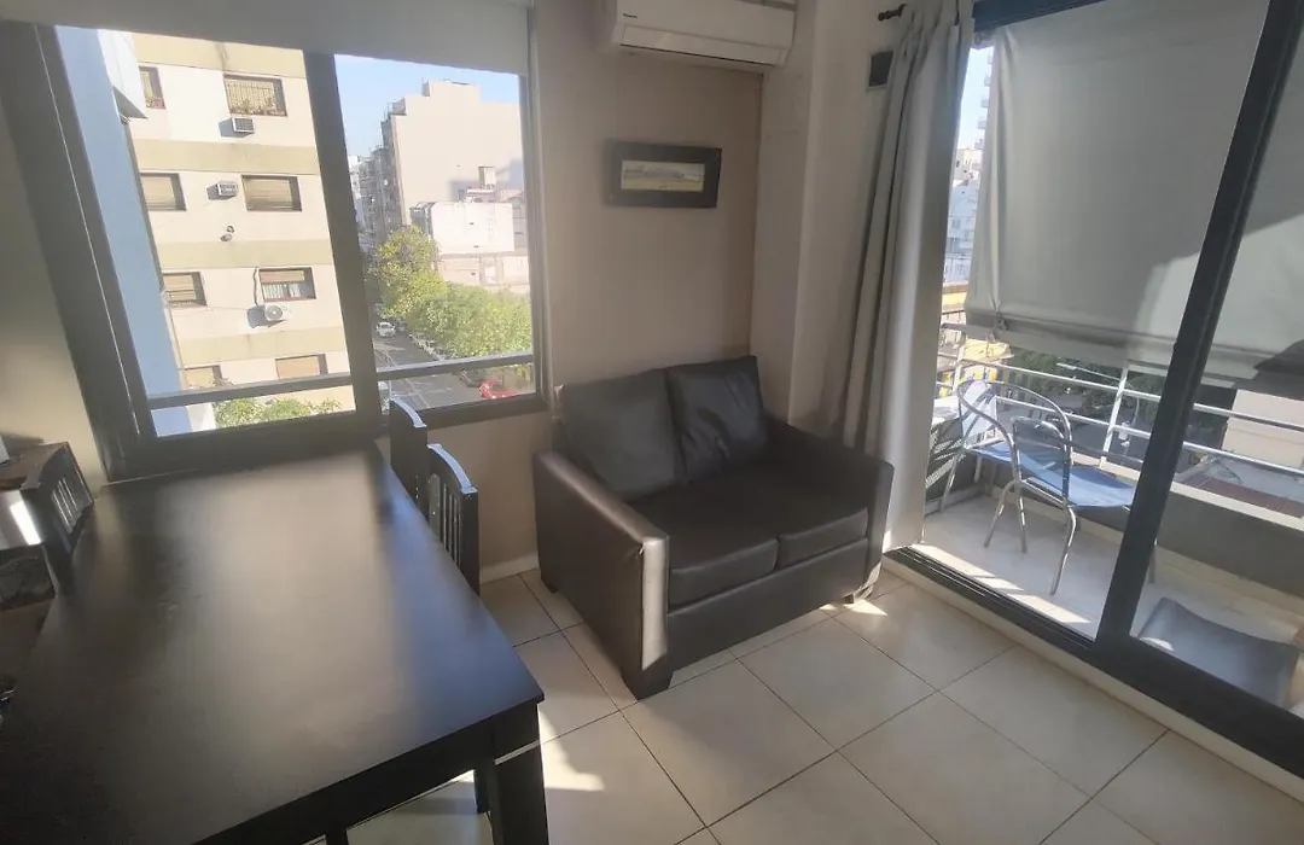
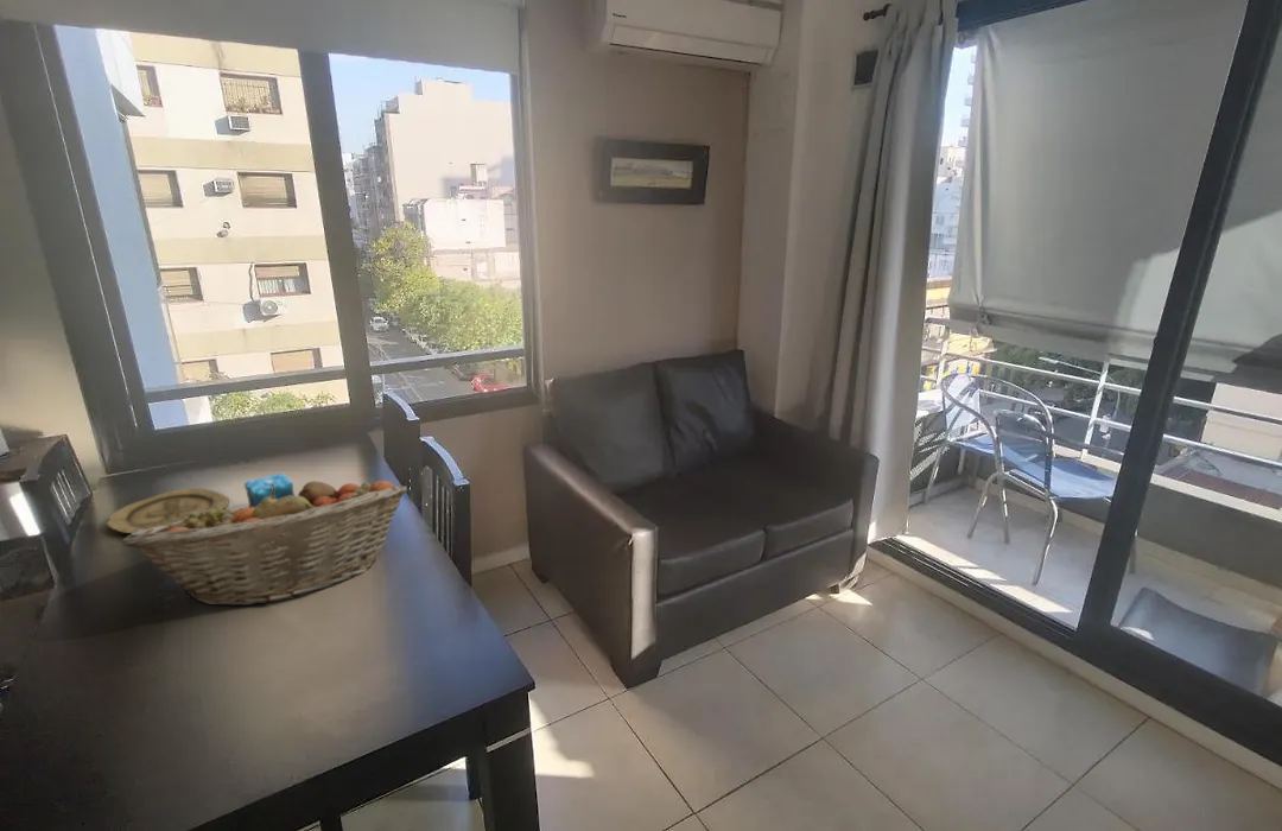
+ candle (269, 490)
+ fruit basket (281, 528)
+ plate (171, 509)
